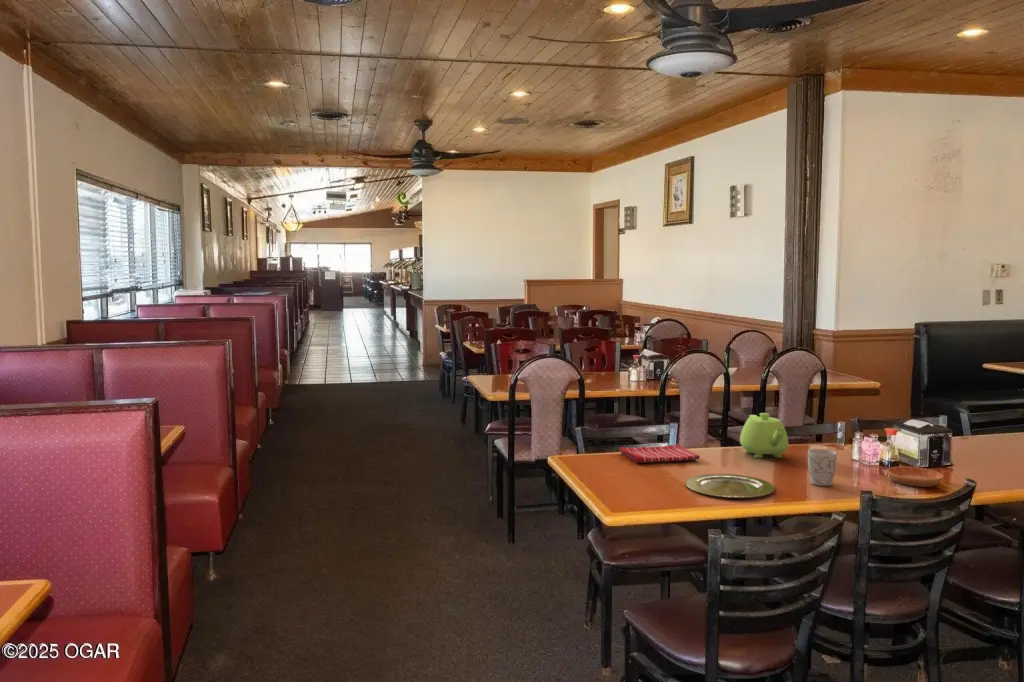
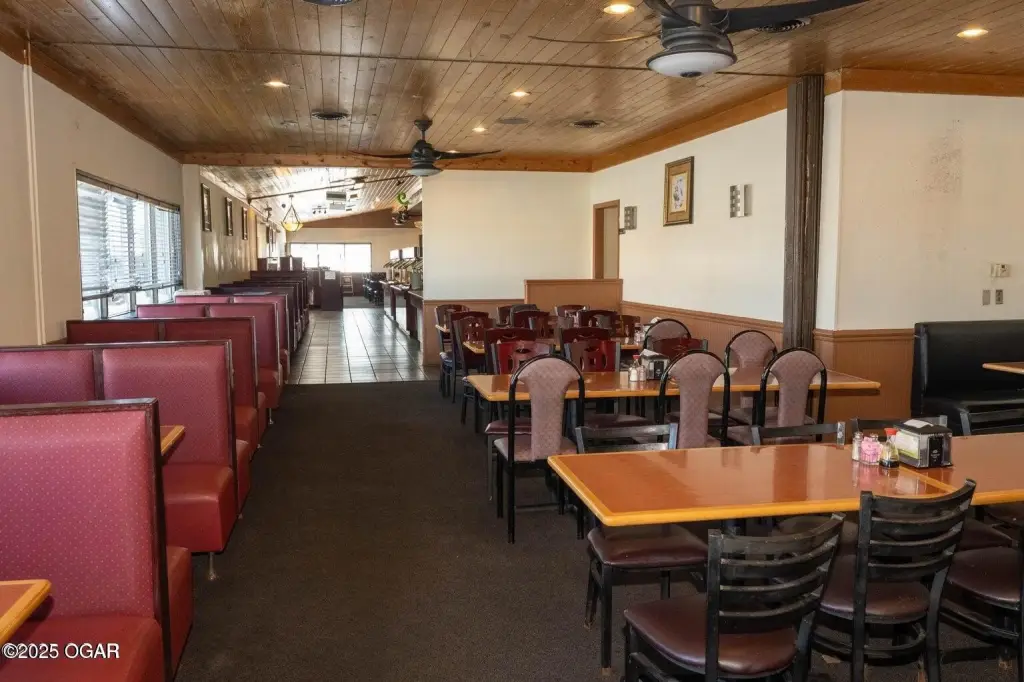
- teapot (765, 434)
- dish towel (658, 453)
- mug (819, 466)
- saucer (914, 477)
- plate (729, 485)
